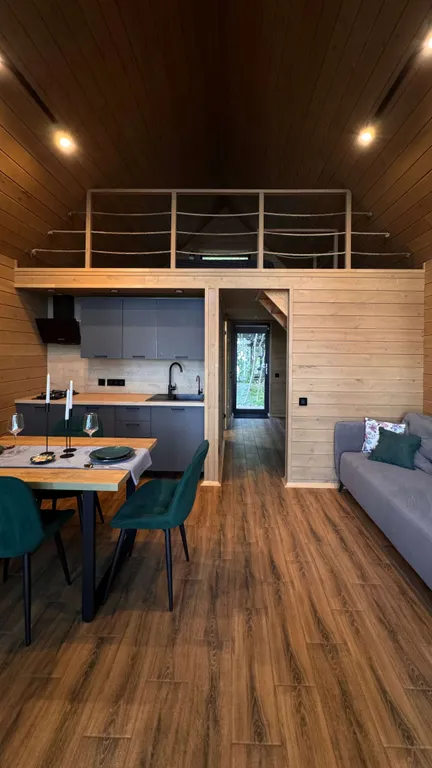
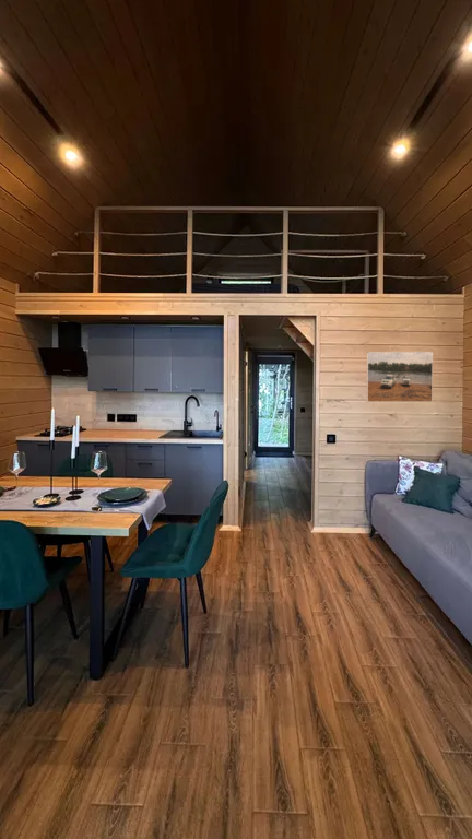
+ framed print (399, 377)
